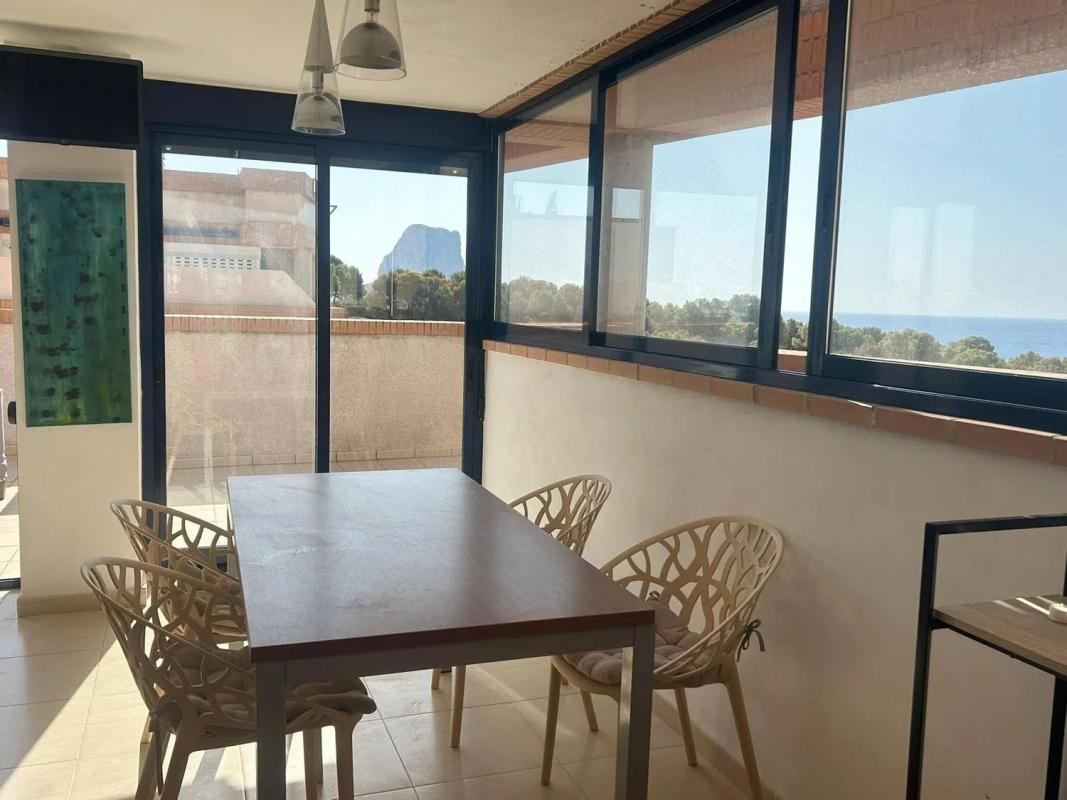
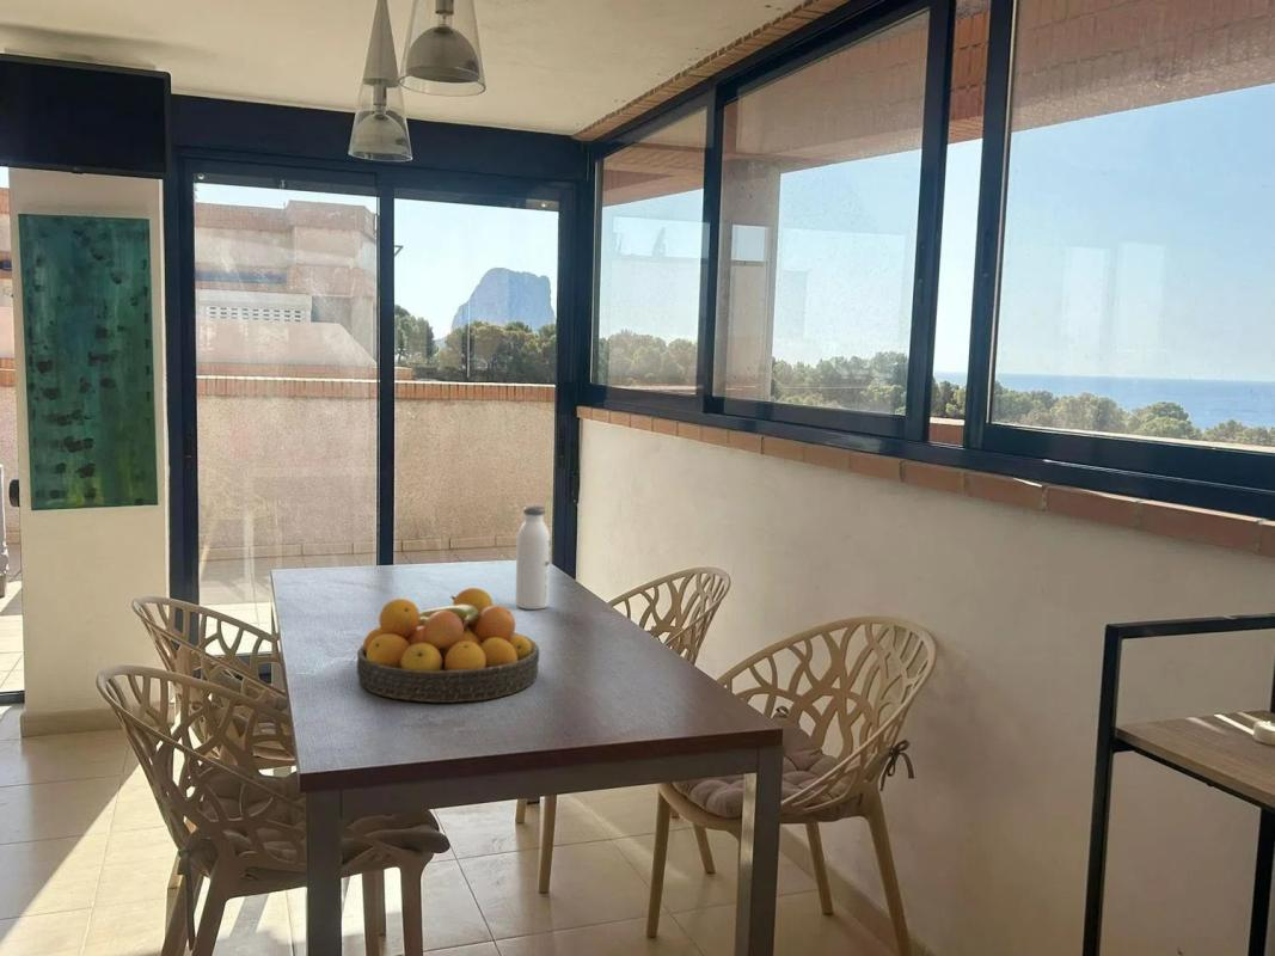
+ fruit bowl (448, 636)
+ water bottle (533, 556)
